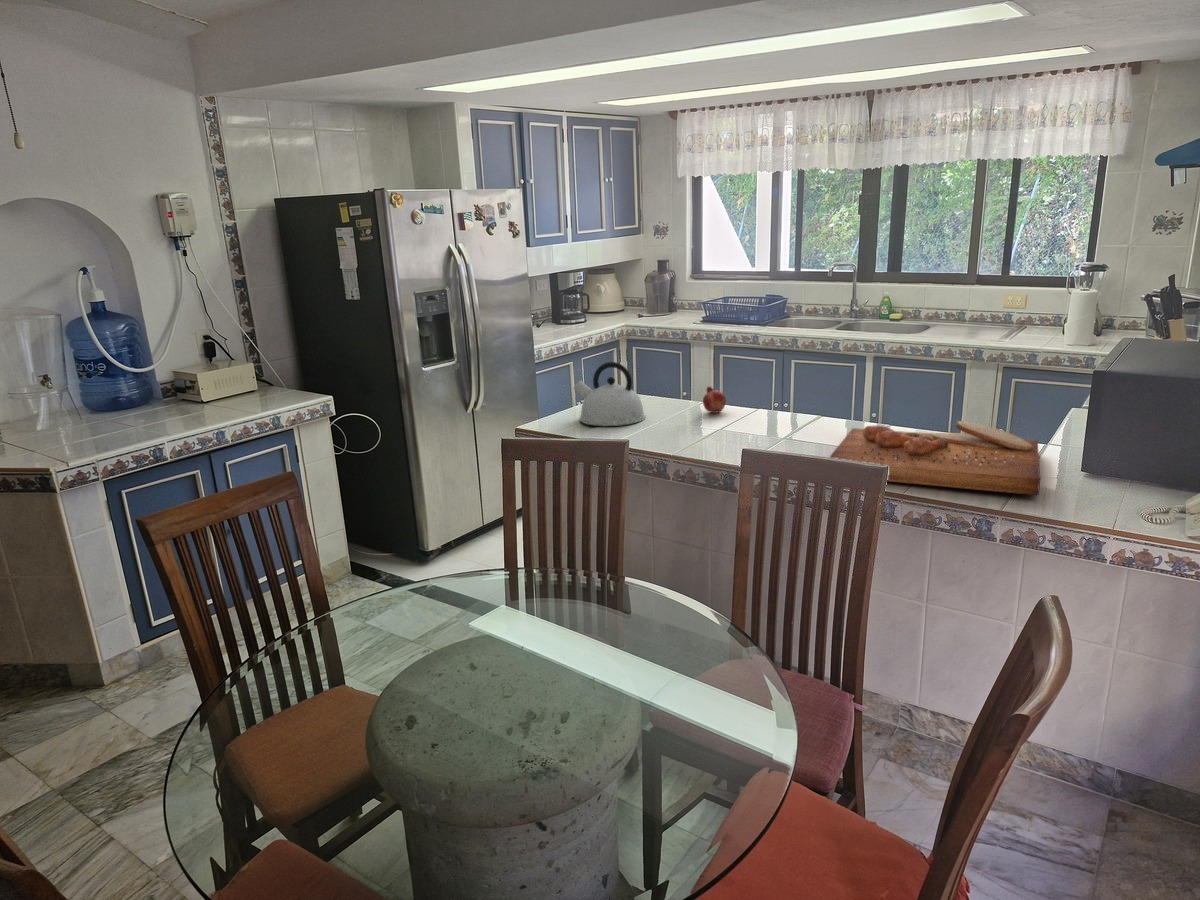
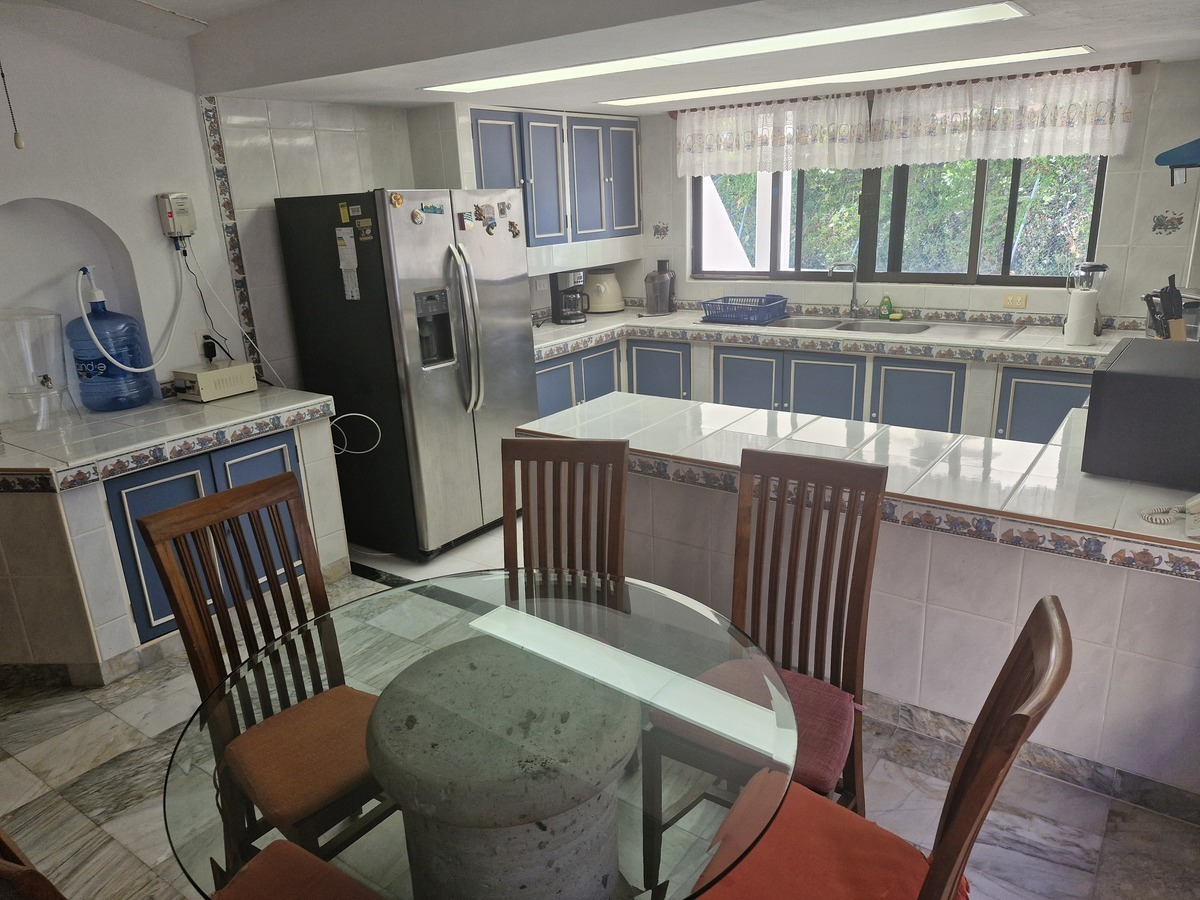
- cutting board (934, 447)
- fruit (714, 399)
- kettle (608, 390)
